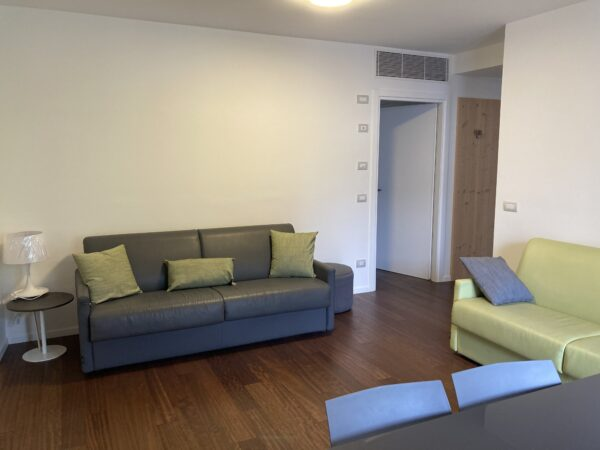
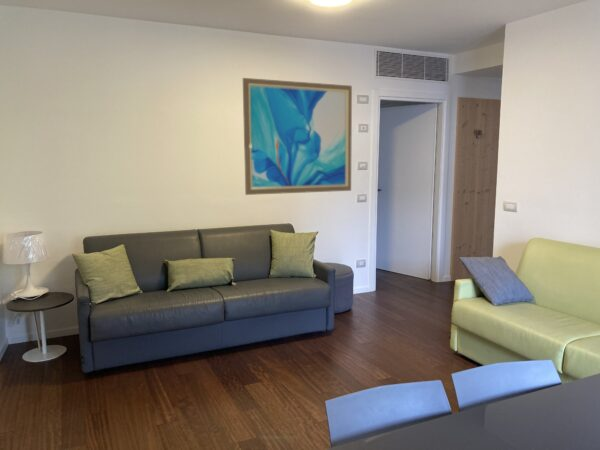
+ wall art (300, 138)
